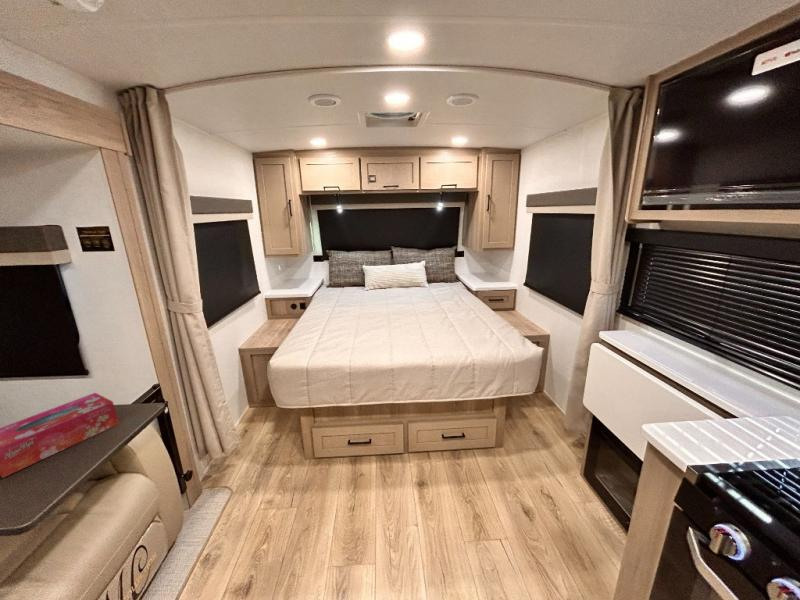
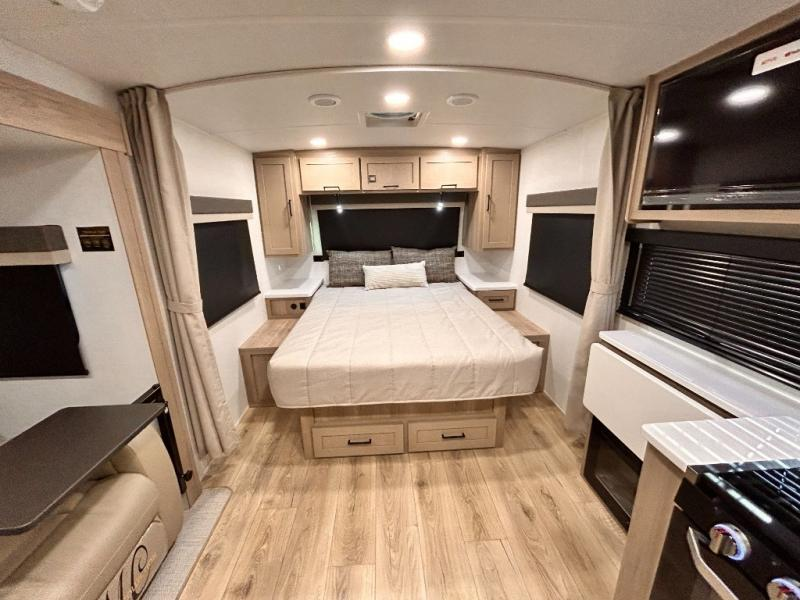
- tissue box (55, 429)
